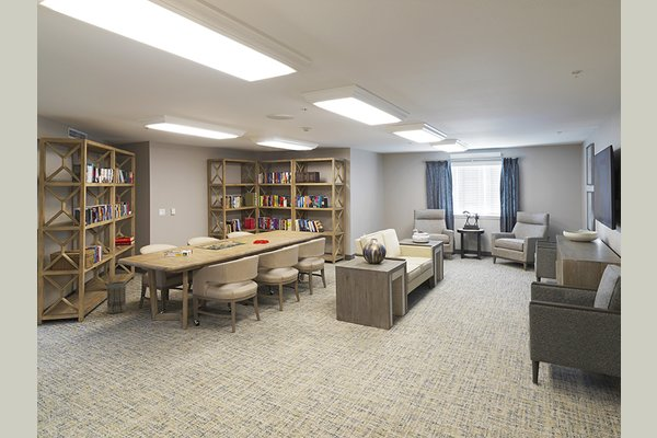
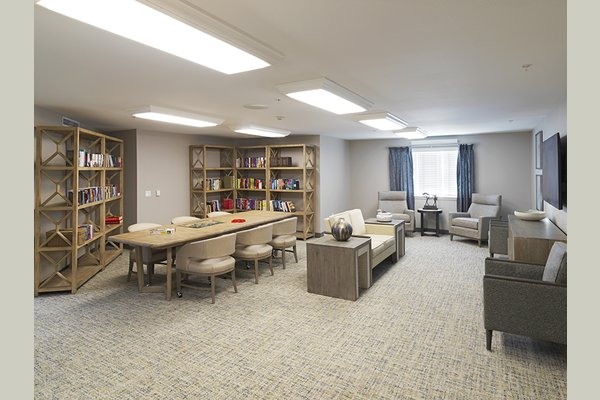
- basket (116, 297)
